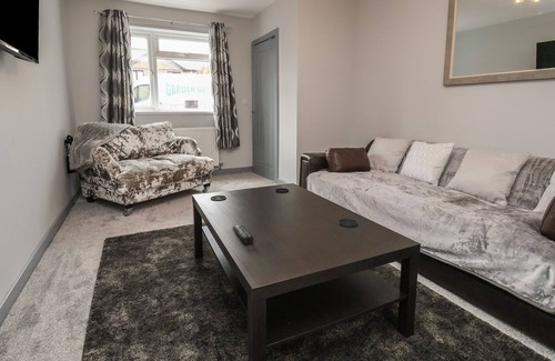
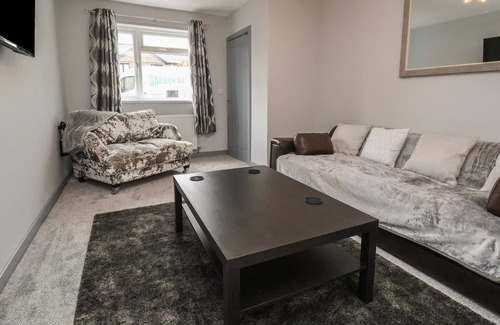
- remote control (242, 233)
